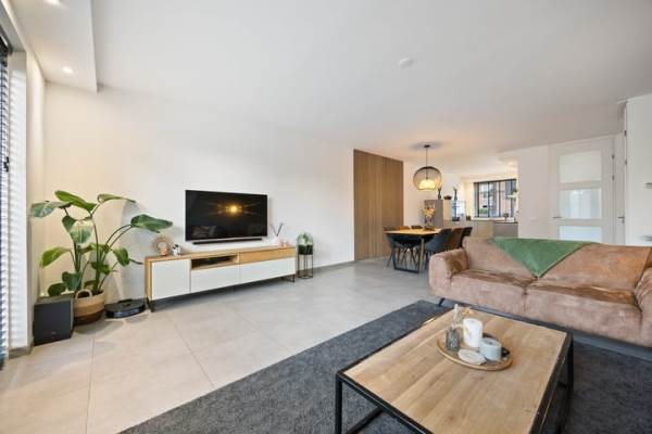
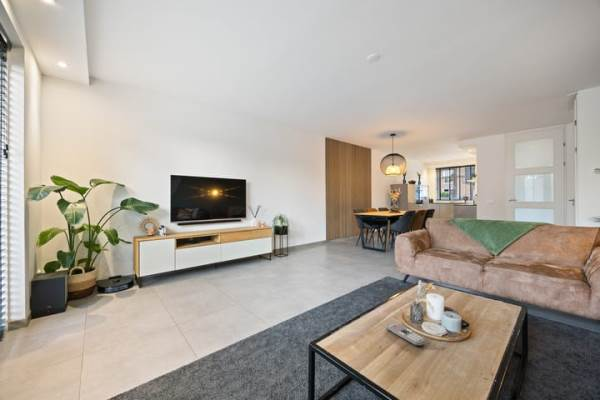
+ remote control (405, 333)
